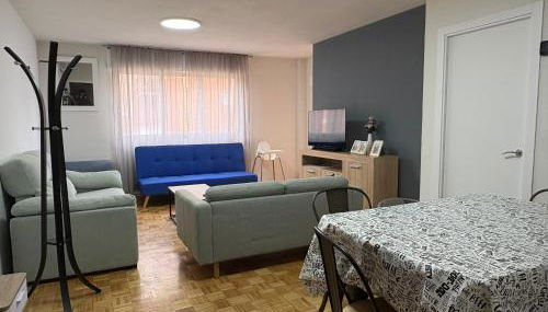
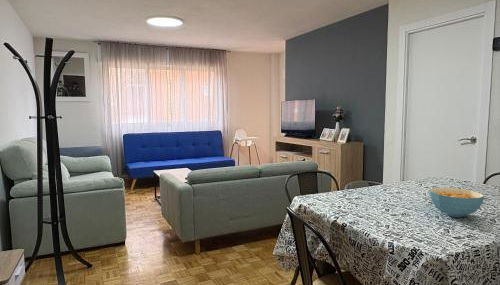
+ cereal bowl (455, 203)
